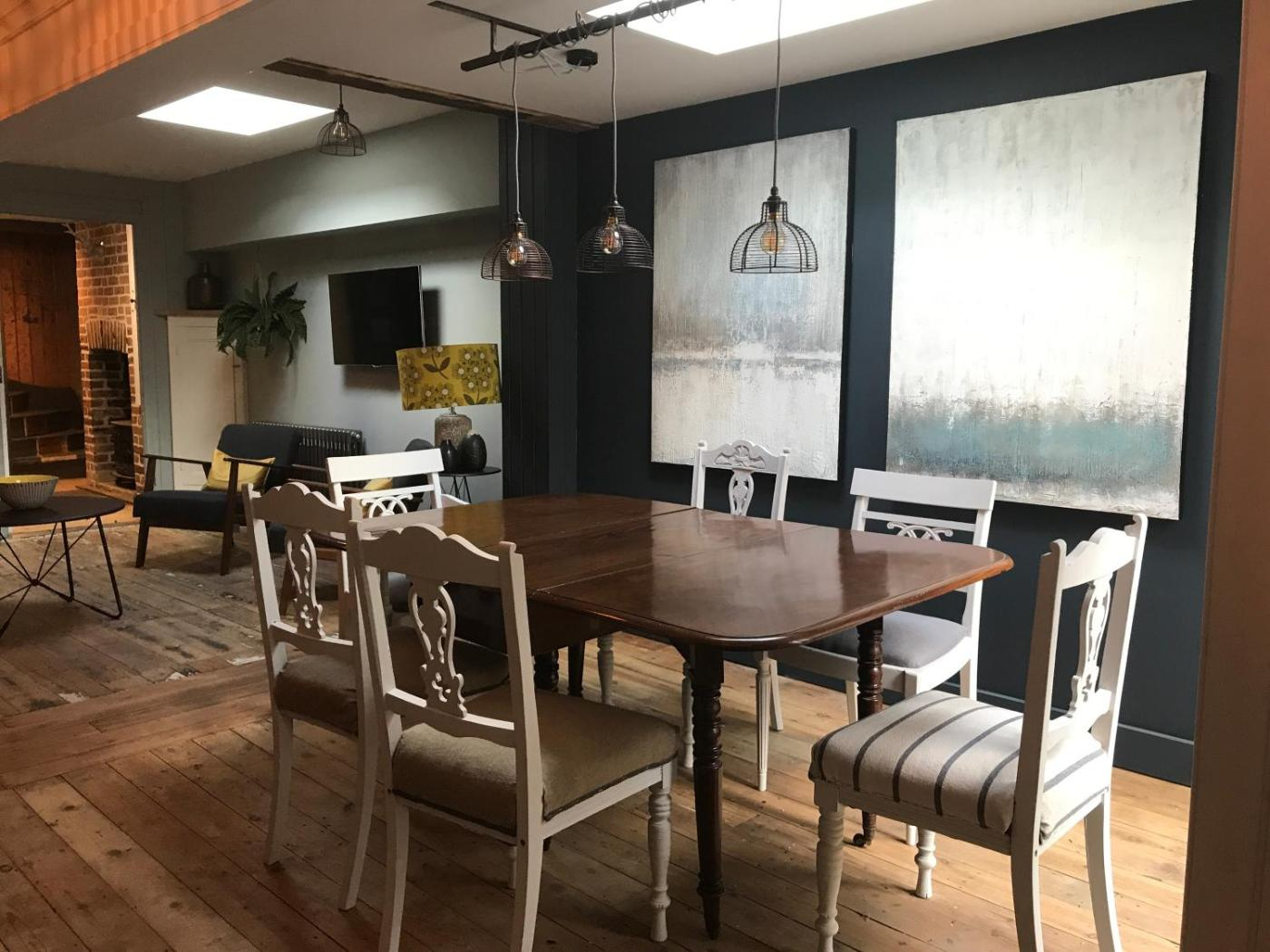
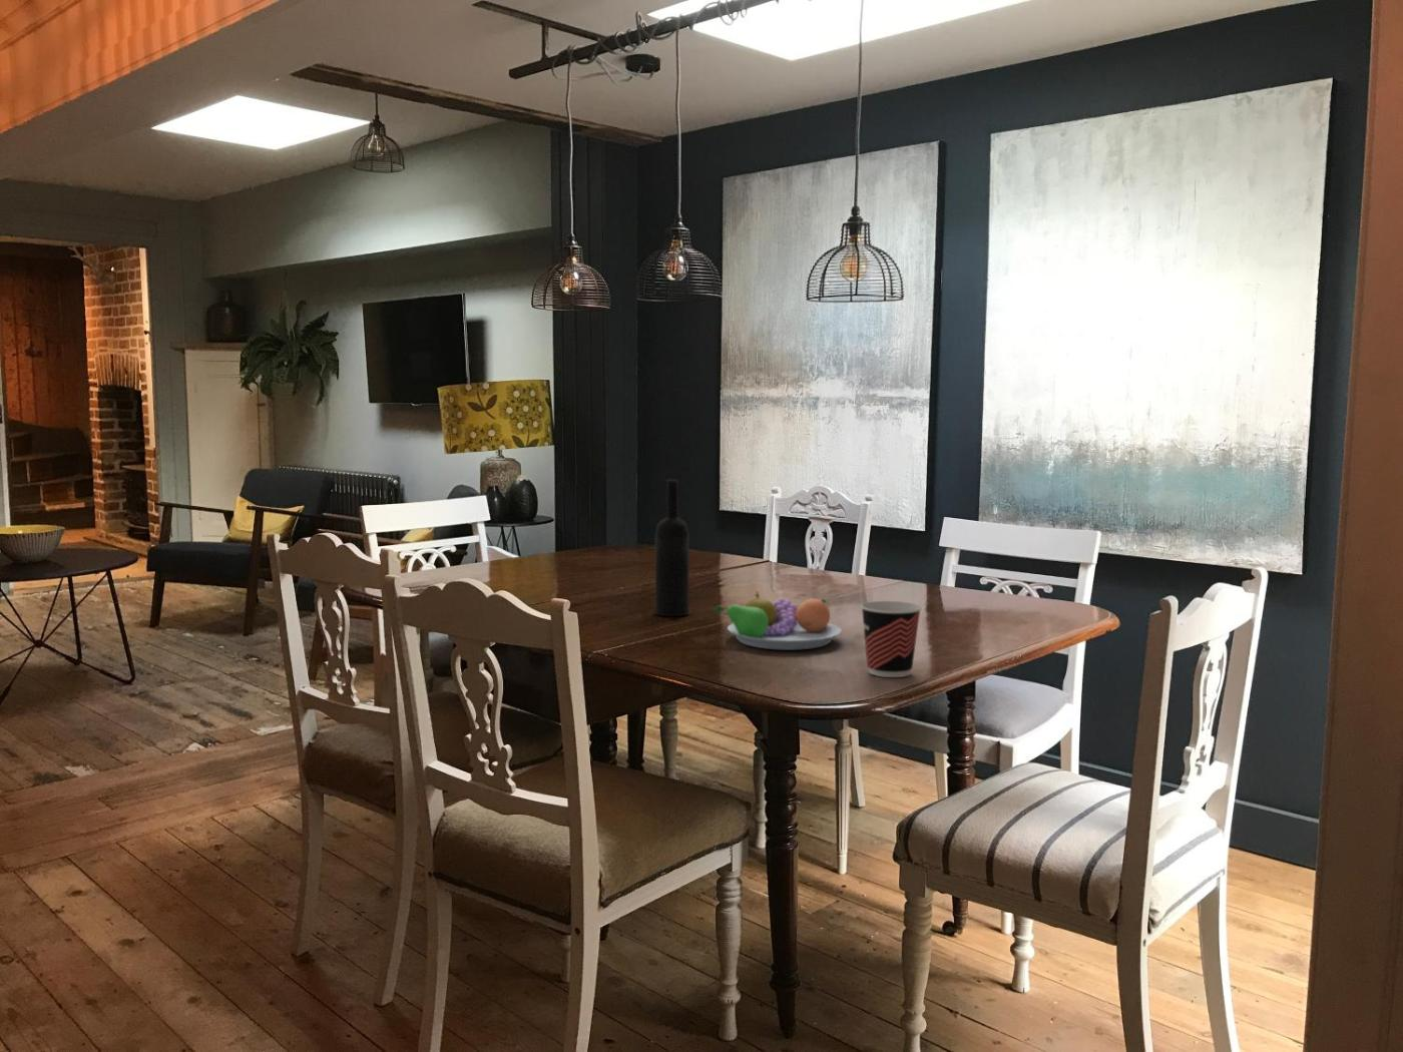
+ cup (890, 639)
+ wine bottle (672, 547)
+ fruit bowl (779, 618)
